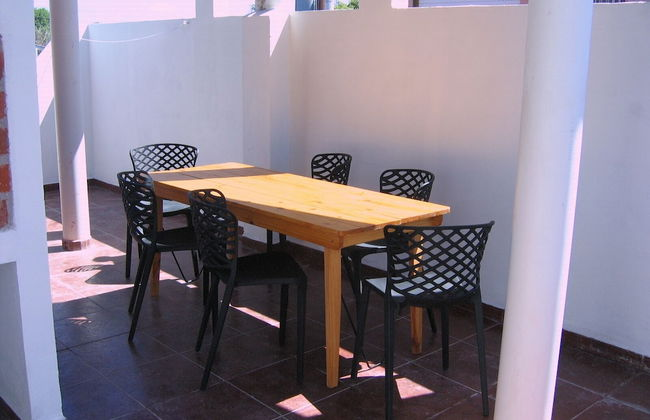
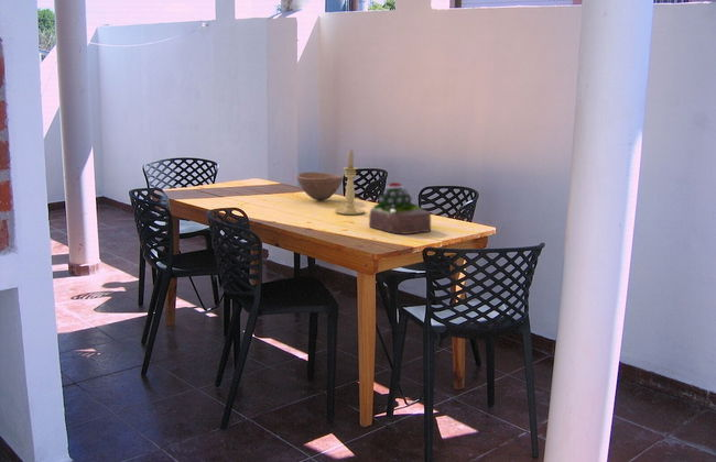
+ succulent plant (401, 206)
+ bowl (319, 187)
+ candle holder (349, 180)
